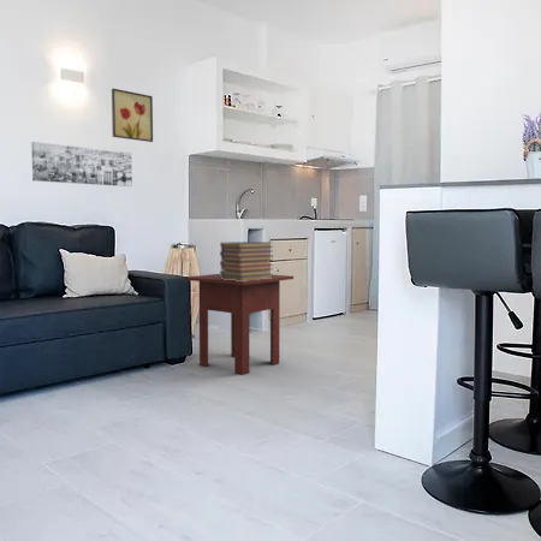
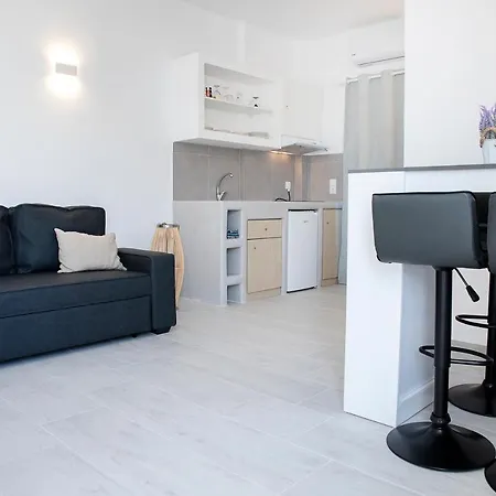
- side table (239, 320)
- book stack (246, 260)
- wall art (84, 165)
- wall art (132, 115)
